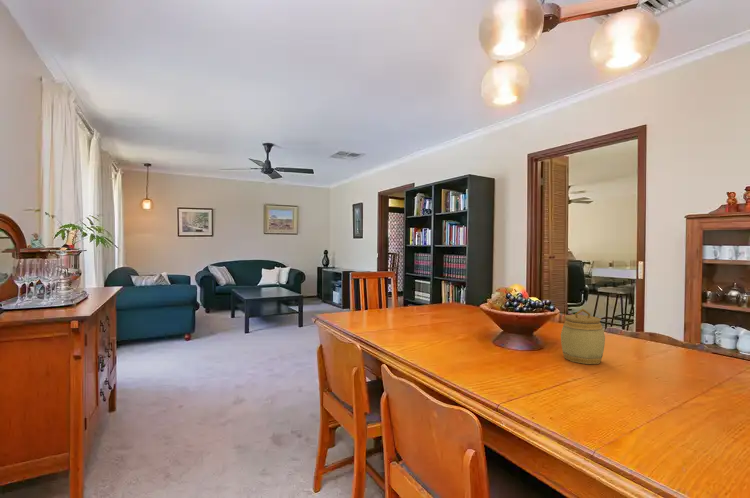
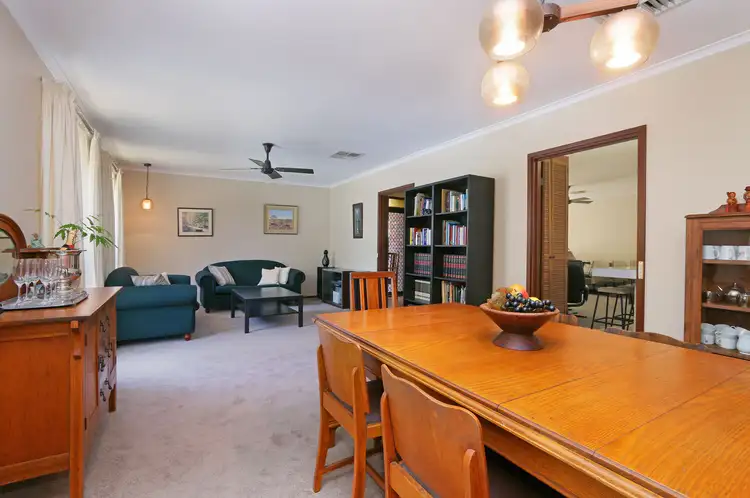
- jar (582, 333)
